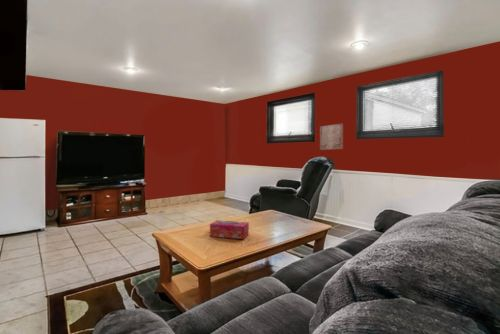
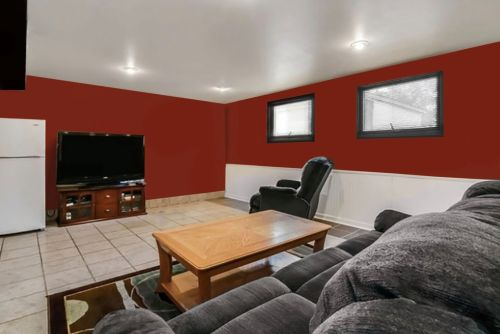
- wall art (331, 137)
- tissue box (229, 229)
